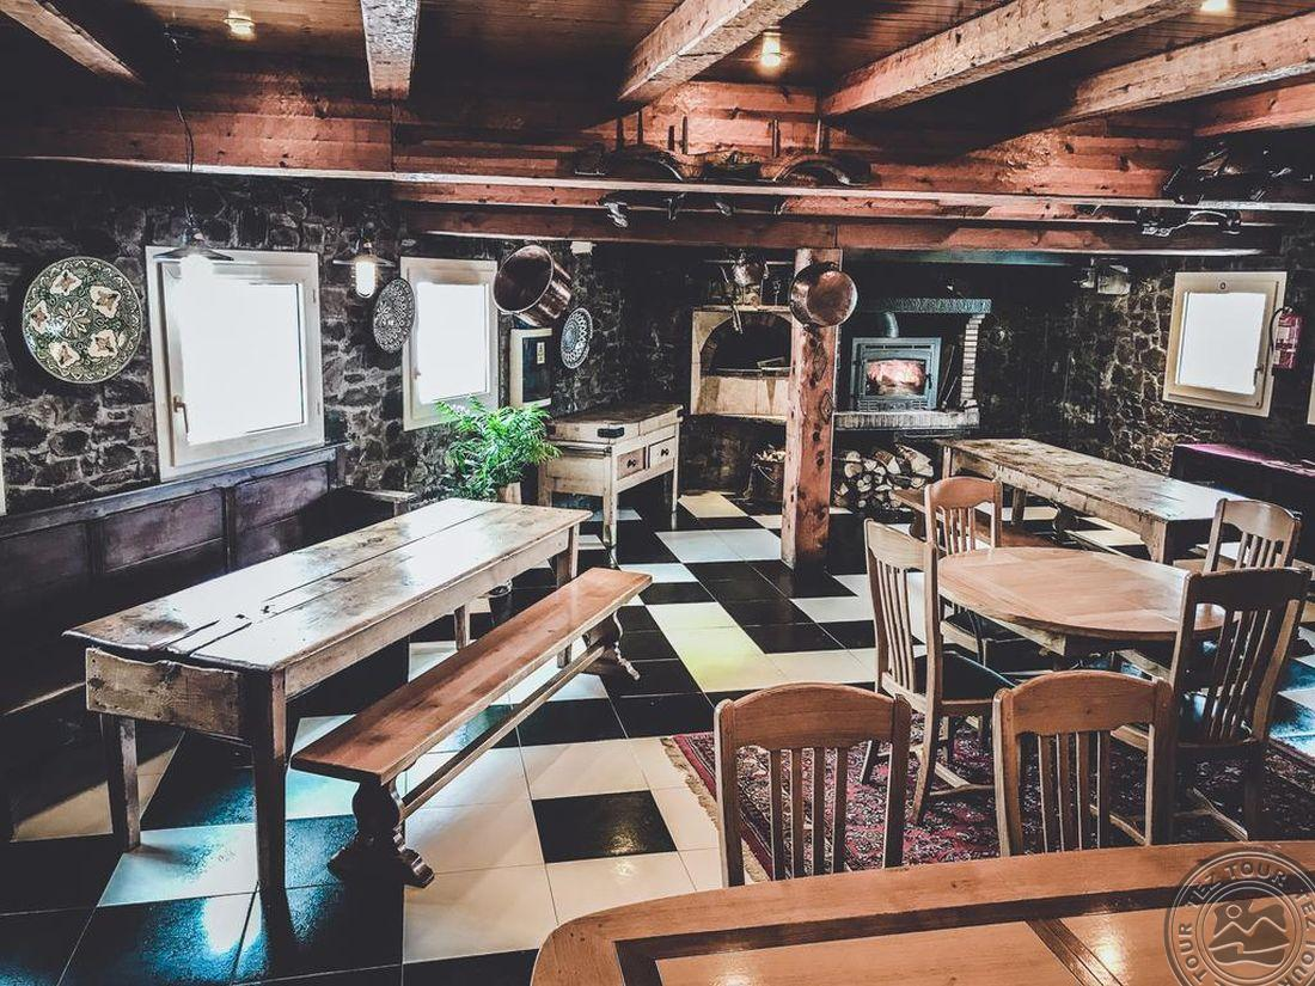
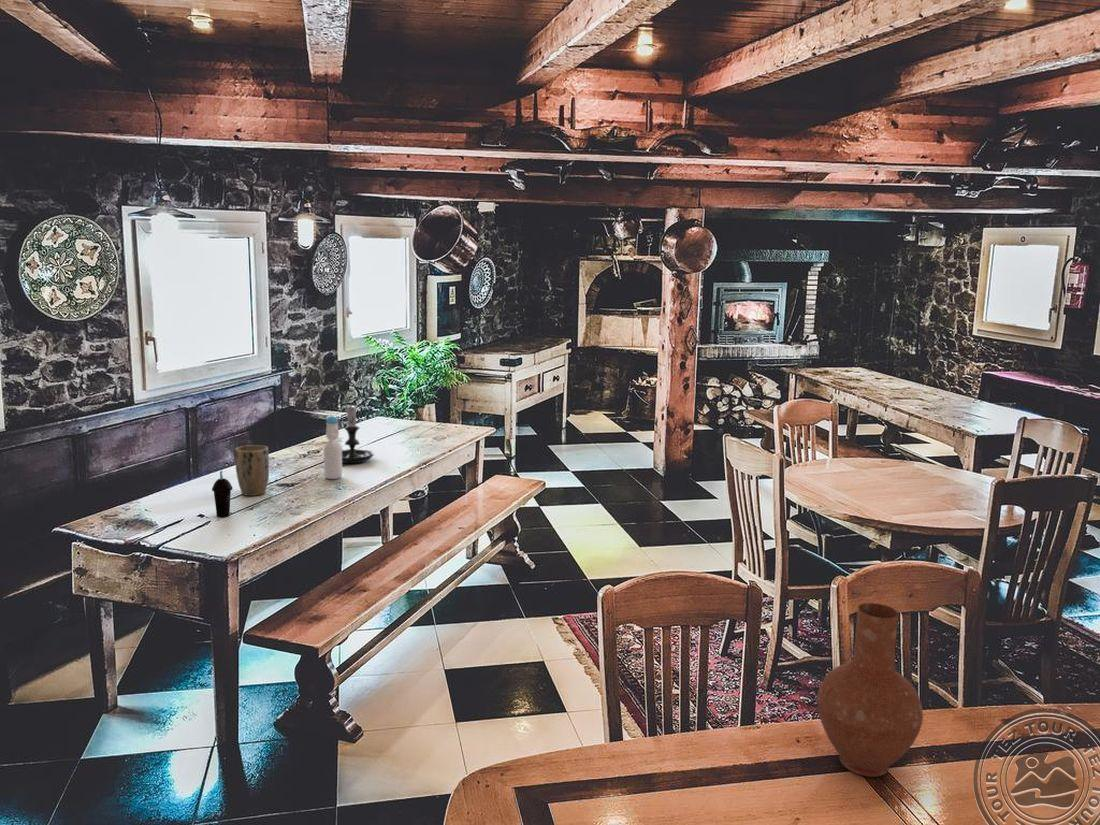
+ cup (222, 493)
+ vase (870, 688)
+ bottle (332, 446)
+ plant pot (252, 470)
+ candle holder (352, 431)
